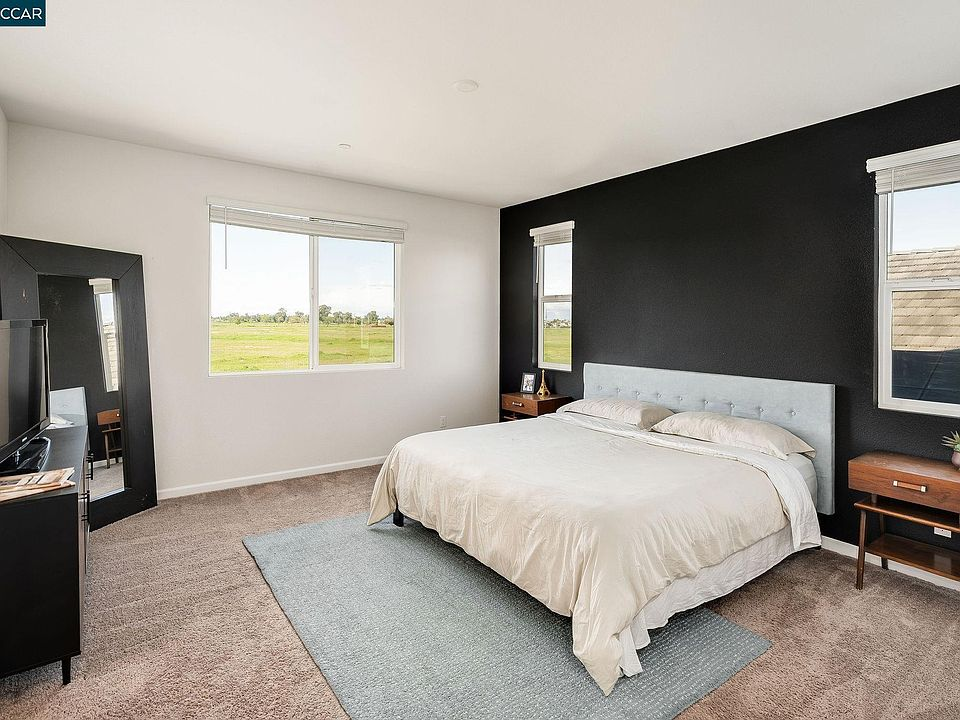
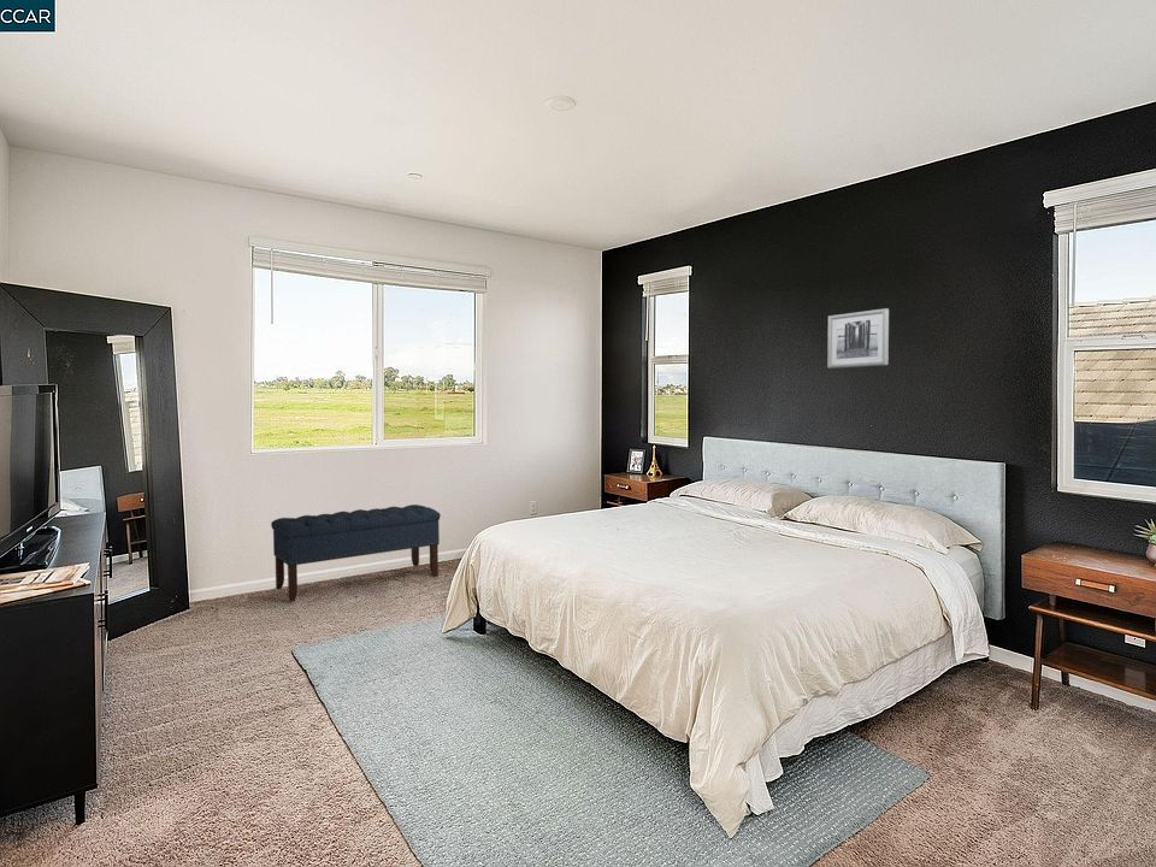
+ wall art (856, 340)
+ bench (359, 547)
